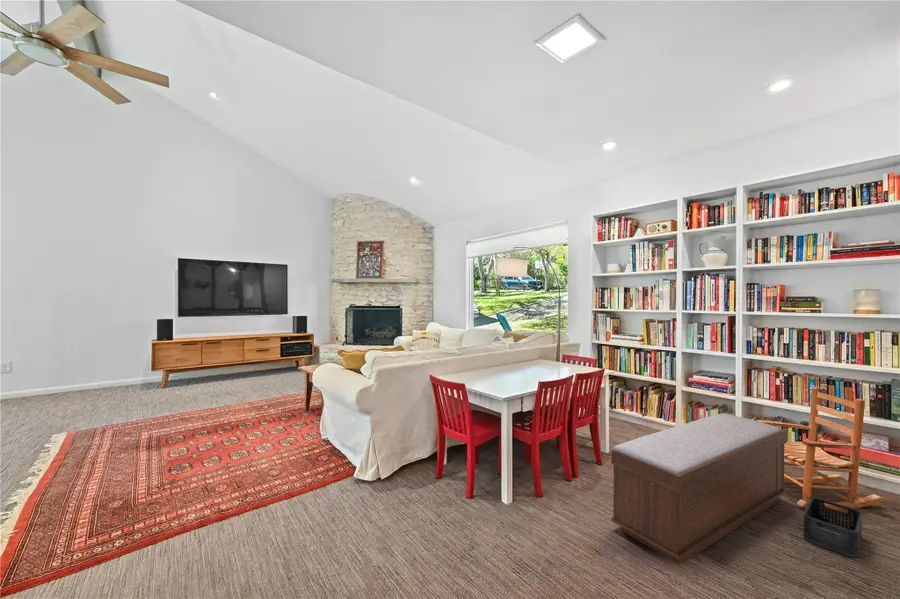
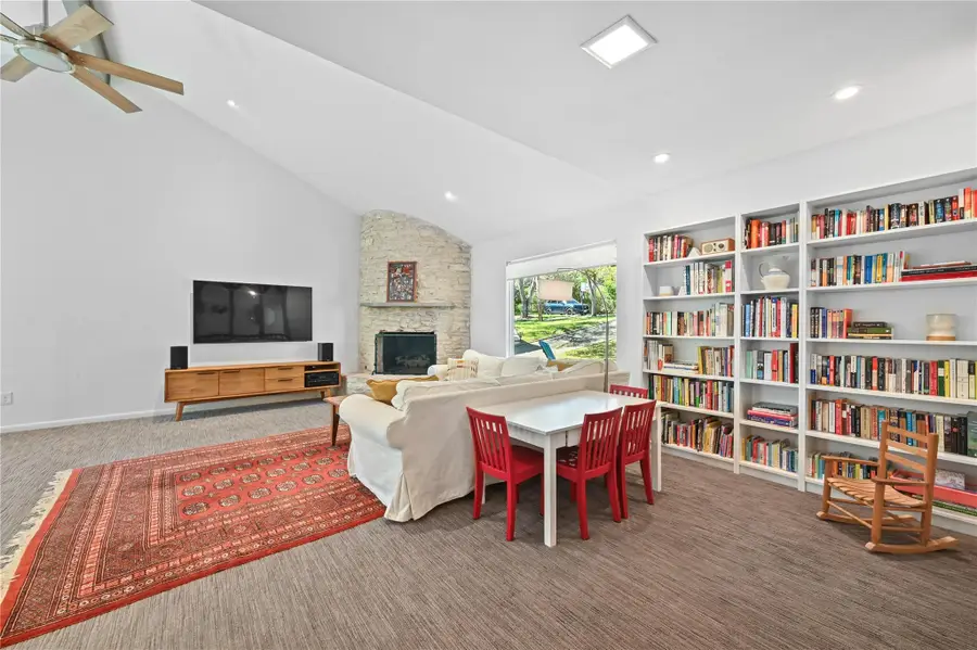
- bench (703, 473)
- storage bin (832, 525)
